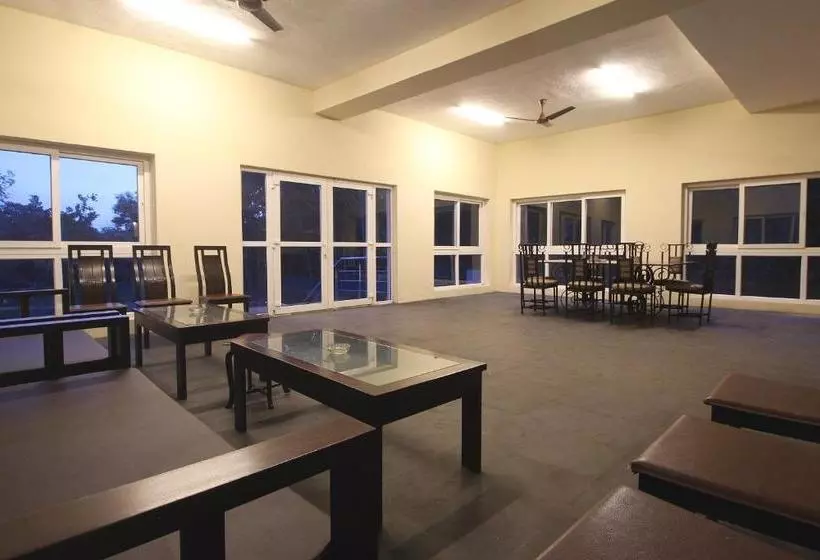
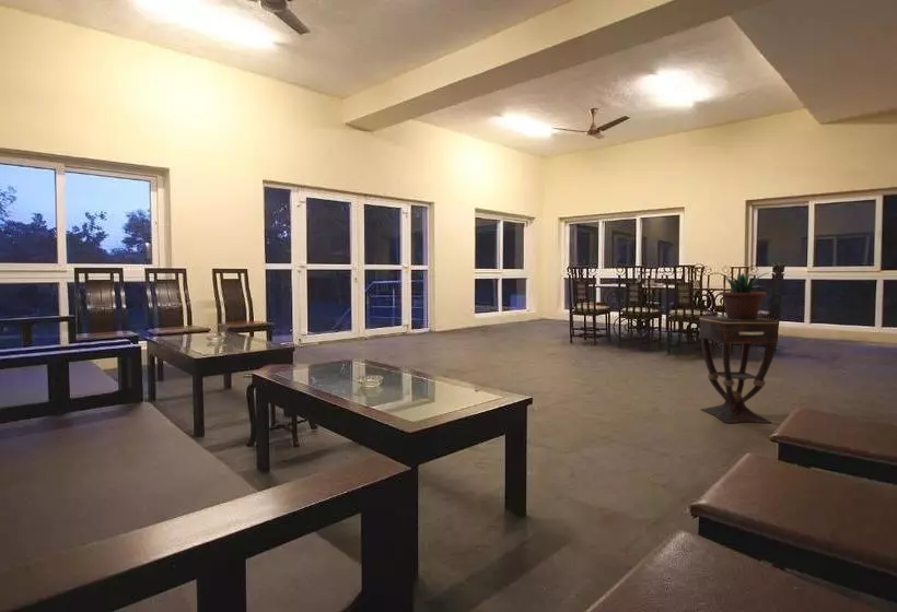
+ potted plant (738, 295)
+ side table (739, 367)
